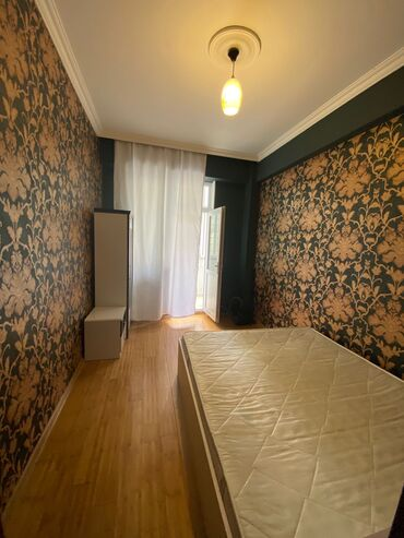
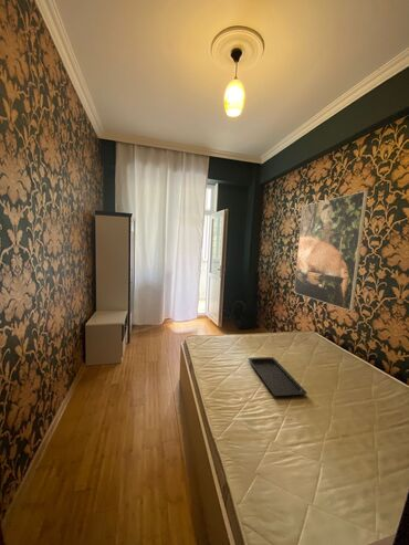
+ serving tray (273, 375)
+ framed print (324, 251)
